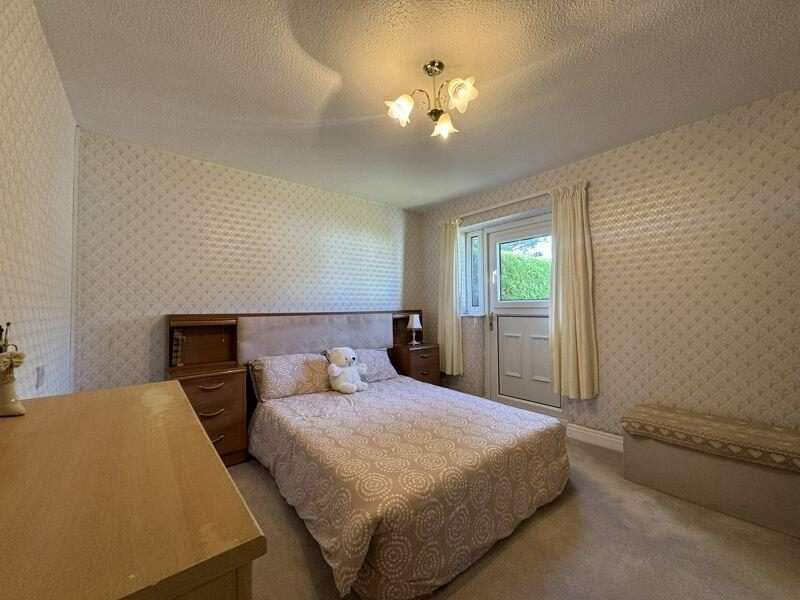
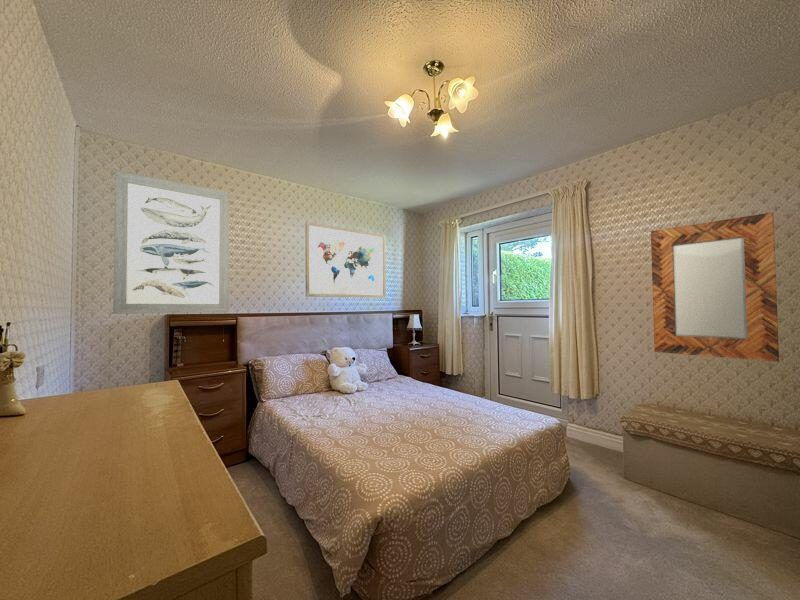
+ home mirror (708, 289)
+ wall art (176, 247)
+ wall art (349, 262)
